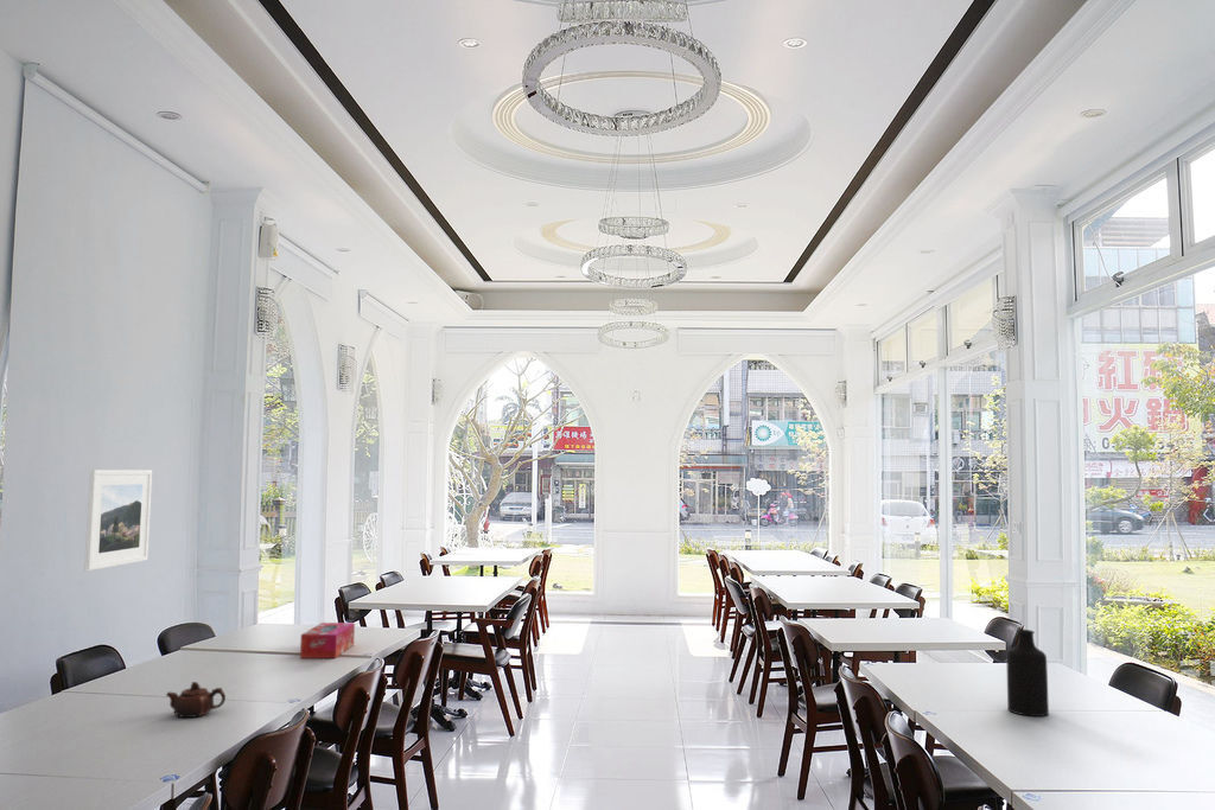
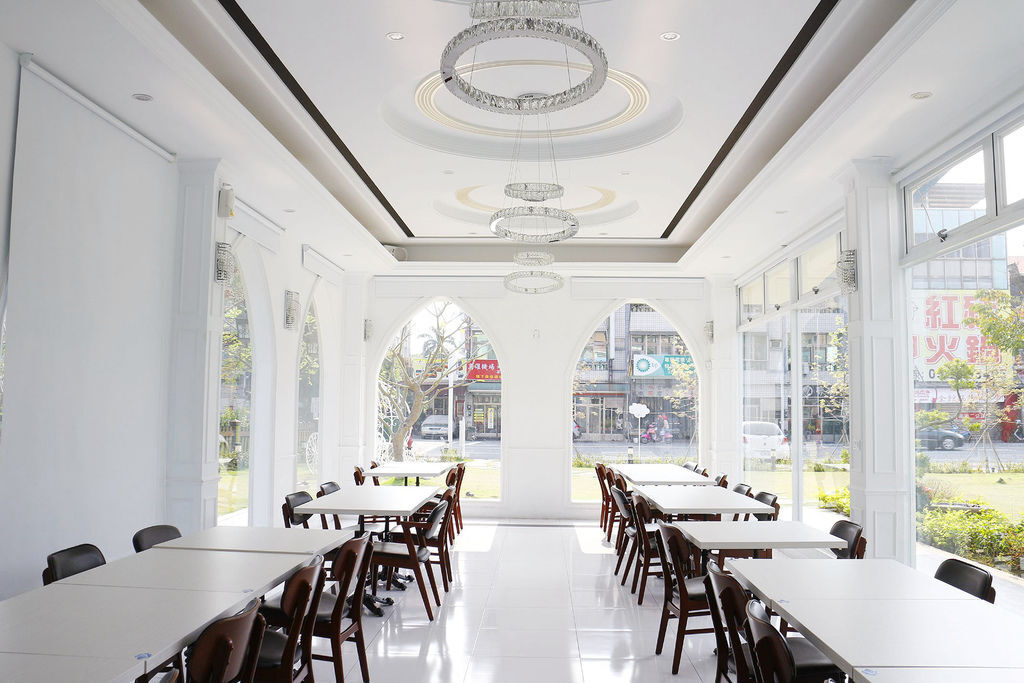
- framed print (120, 517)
- teapot (196, 697)
- bottle (1026, 670)
- tissue box (327, 639)
